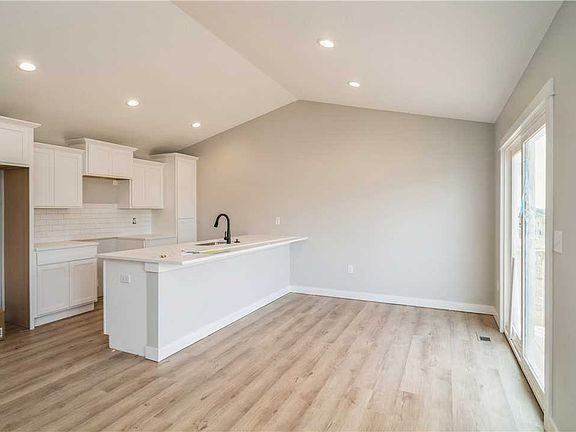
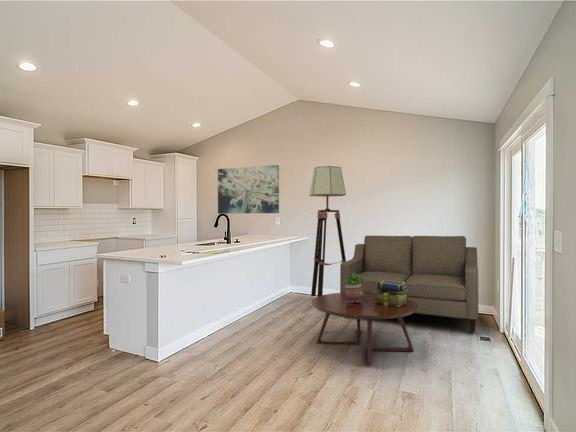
+ sofa (409, 275)
+ coffee table (359, 324)
+ potted plant (352, 286)
+ floor lamp (325, 233)
+ wall art (247, 190)
+ stack of books (392, 292)
